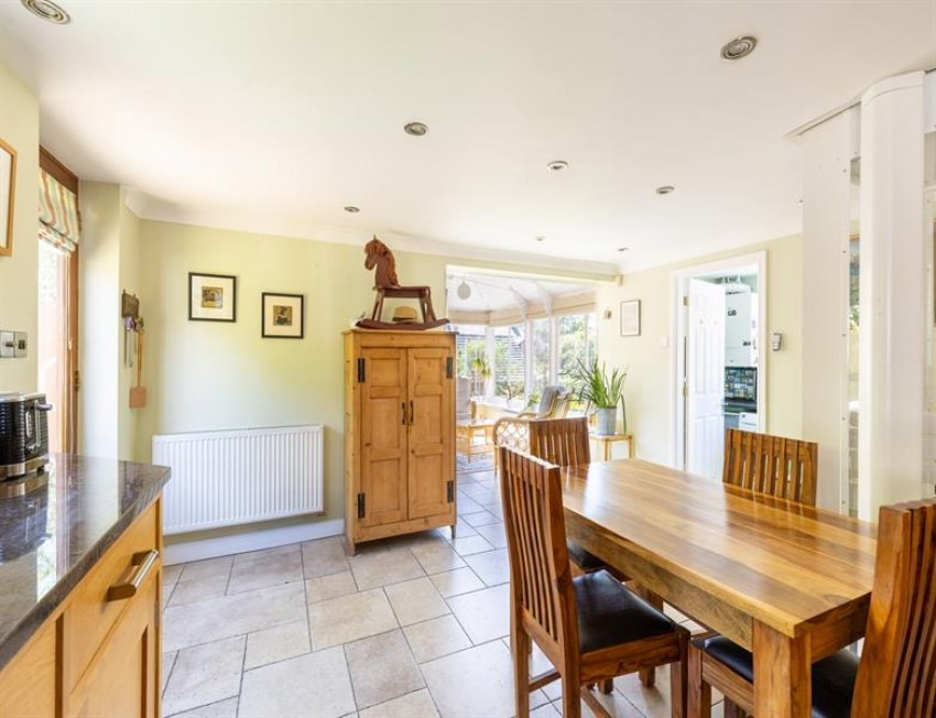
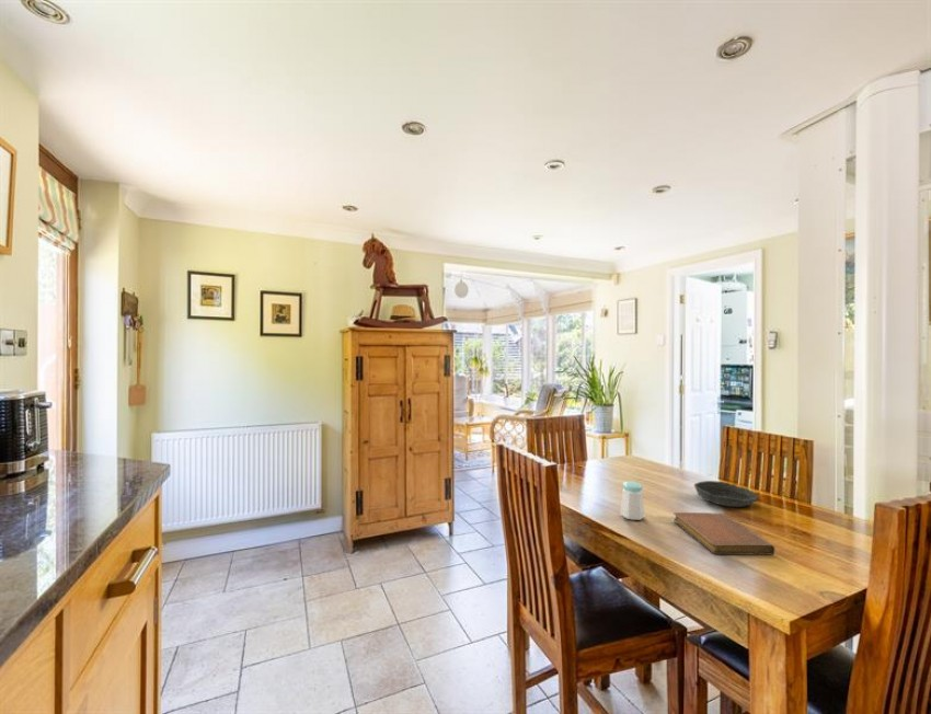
+ notebook (719, 531)
+ salt shaker (632, 499)
+ bowl (725, 494)
